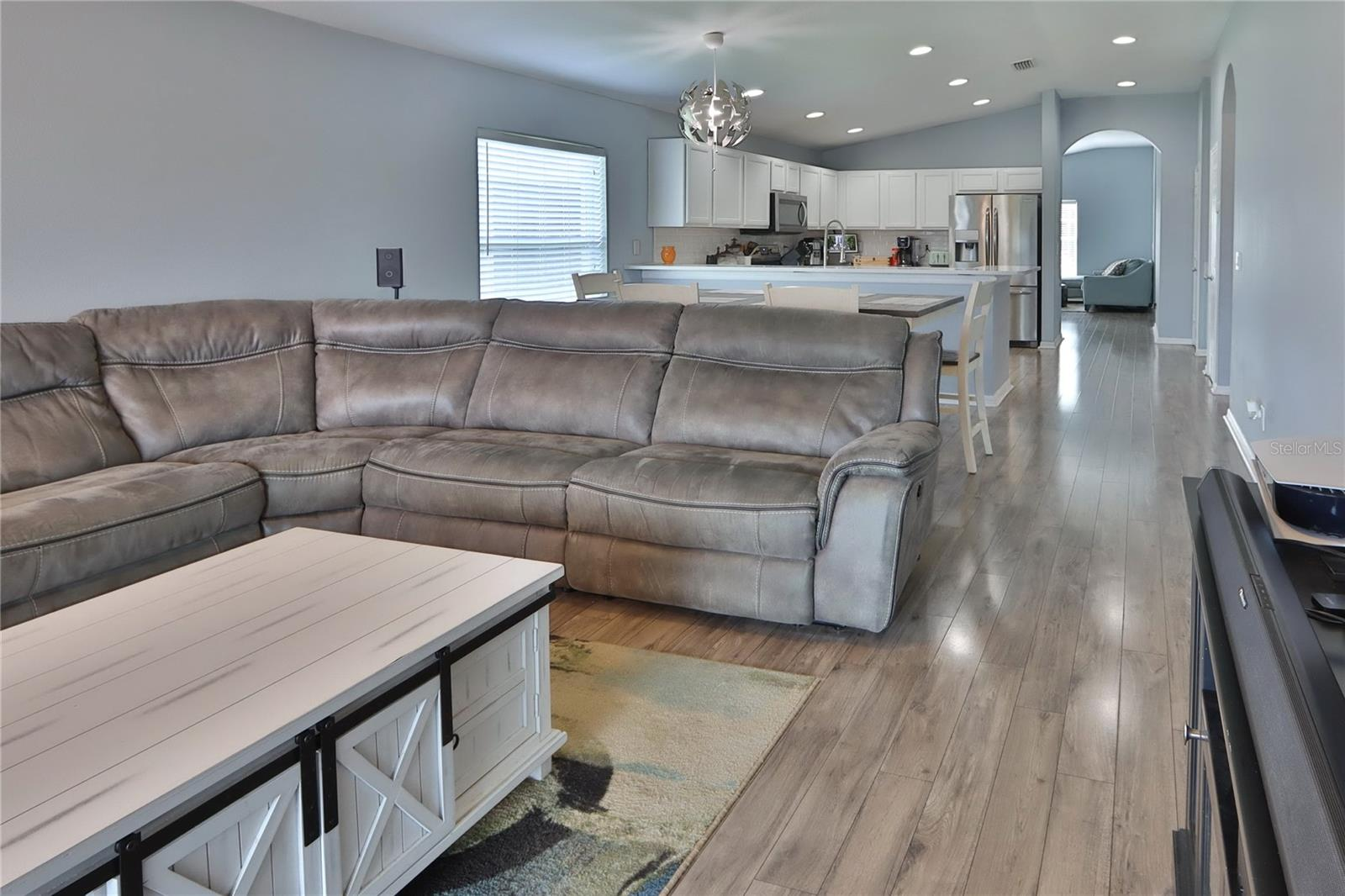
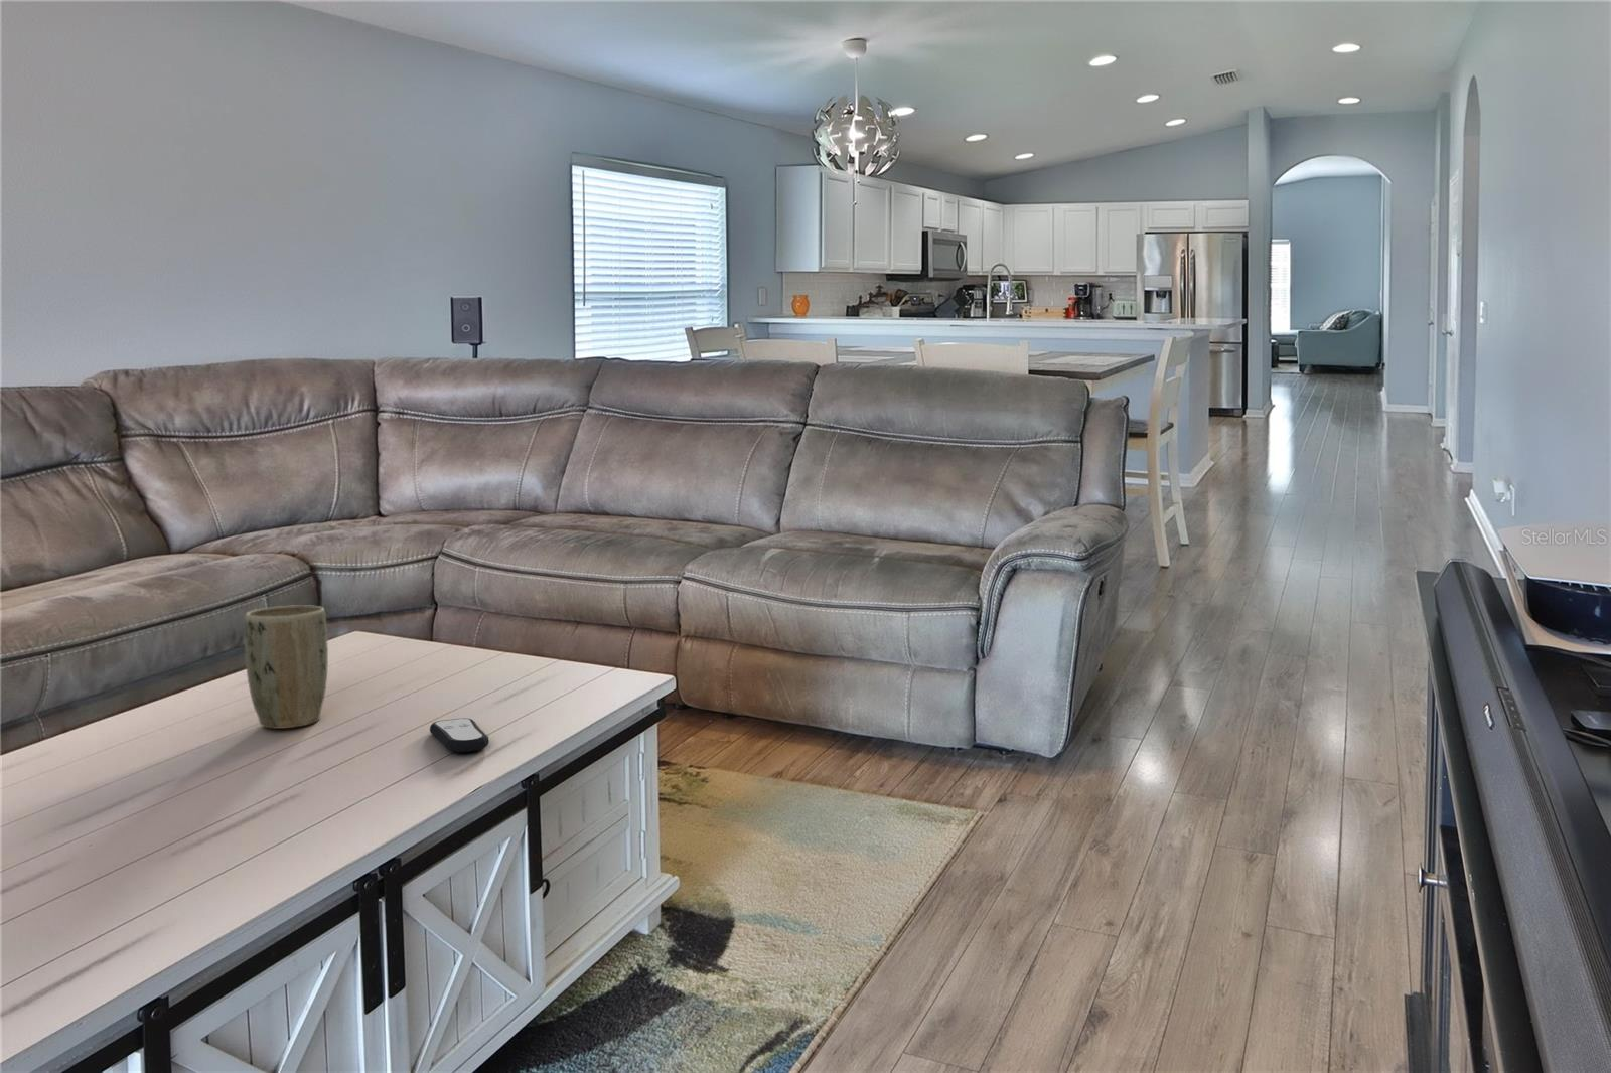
+ plant pot (287, 666)
+ remote control (460, 734)
